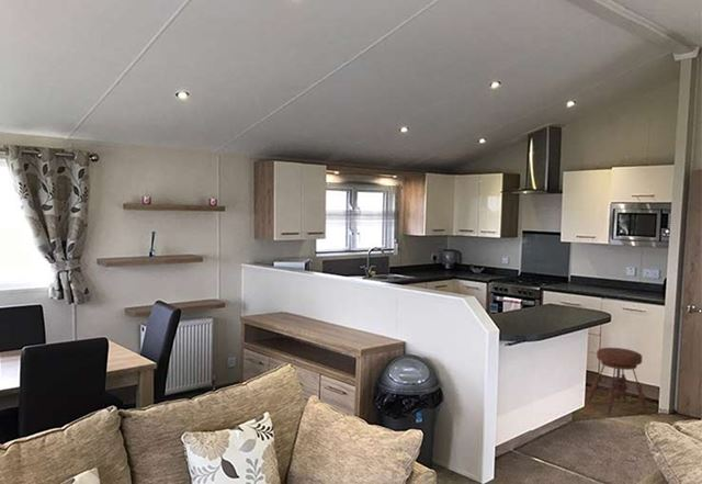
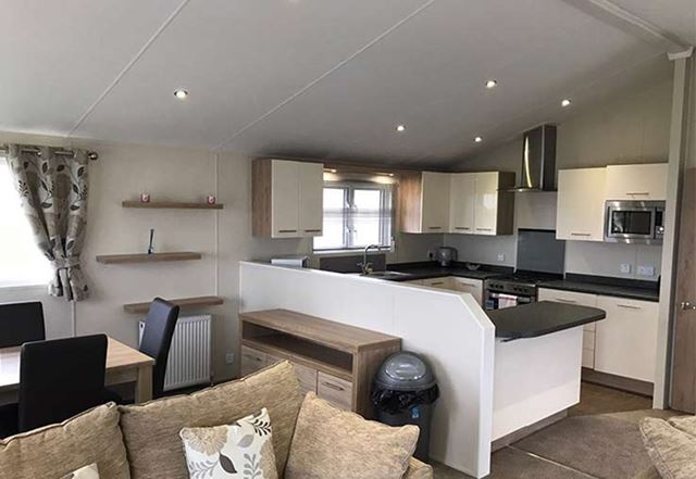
- stool (618, 379)
